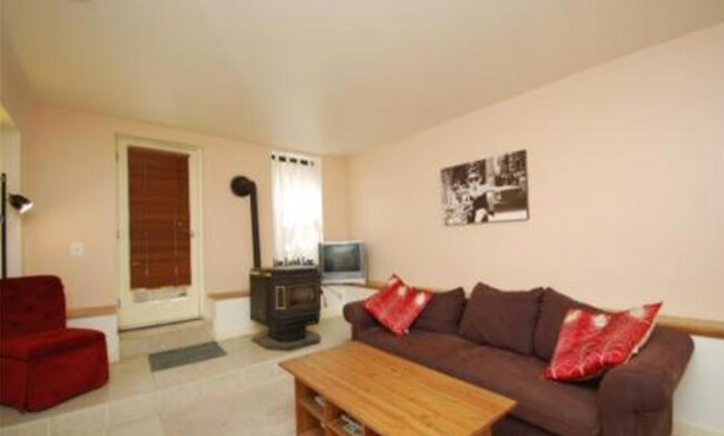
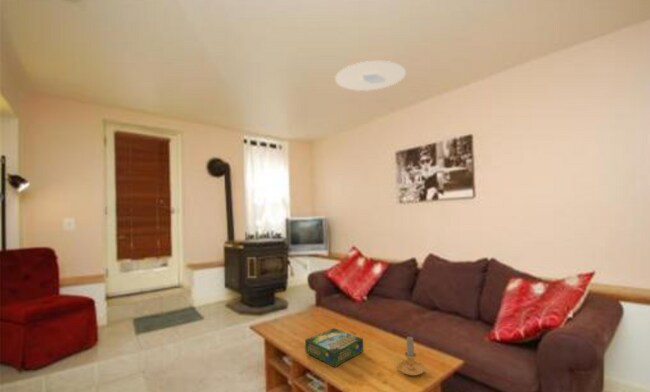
+ candle (413, 354)
+ board game (334, 345)
+ ceiling light (369, 74)
